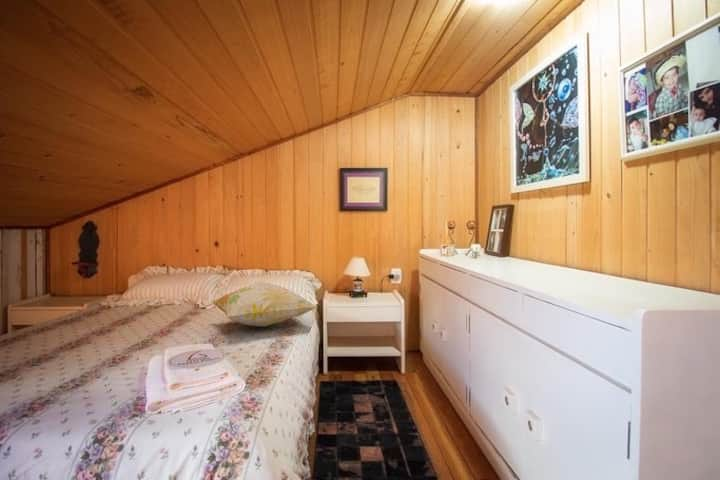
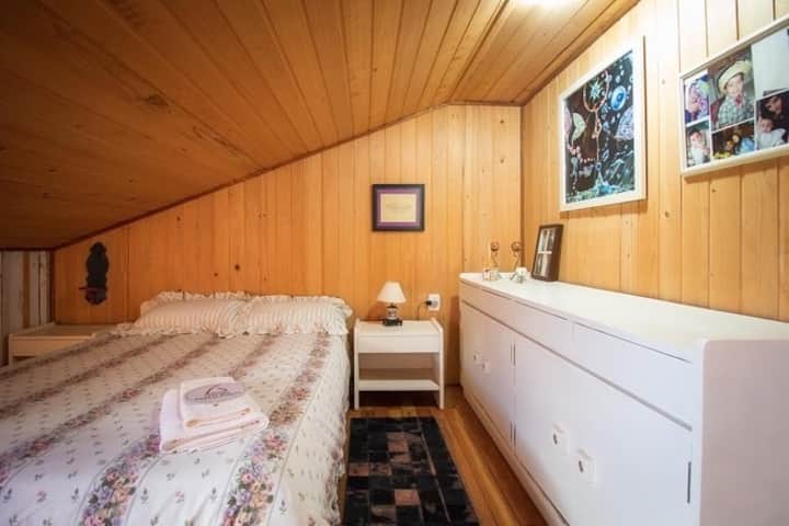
- decorative pillow (262, 304)
